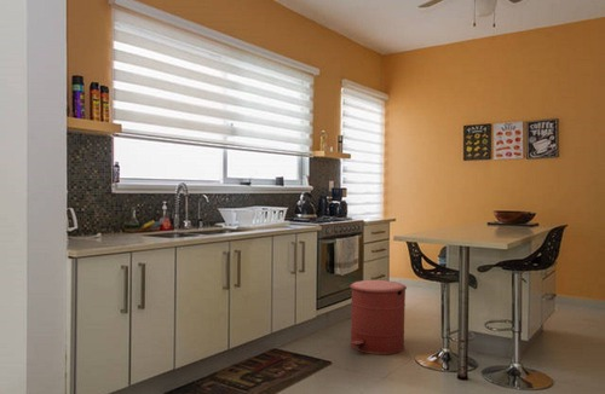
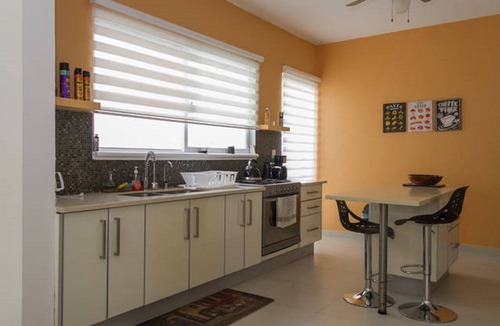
- trash can (376, 314)
